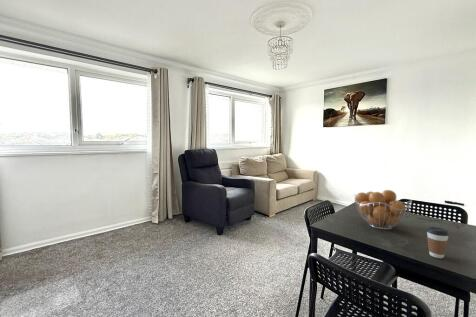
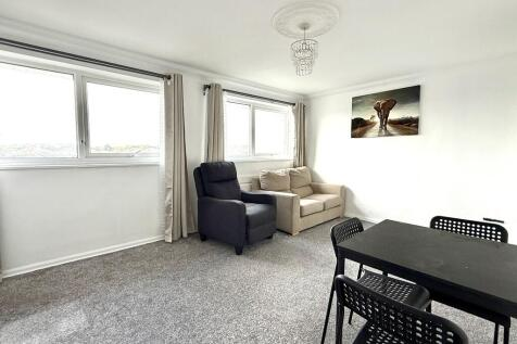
- fruit basket (381, 208)
- coffee cup (437, 242)
